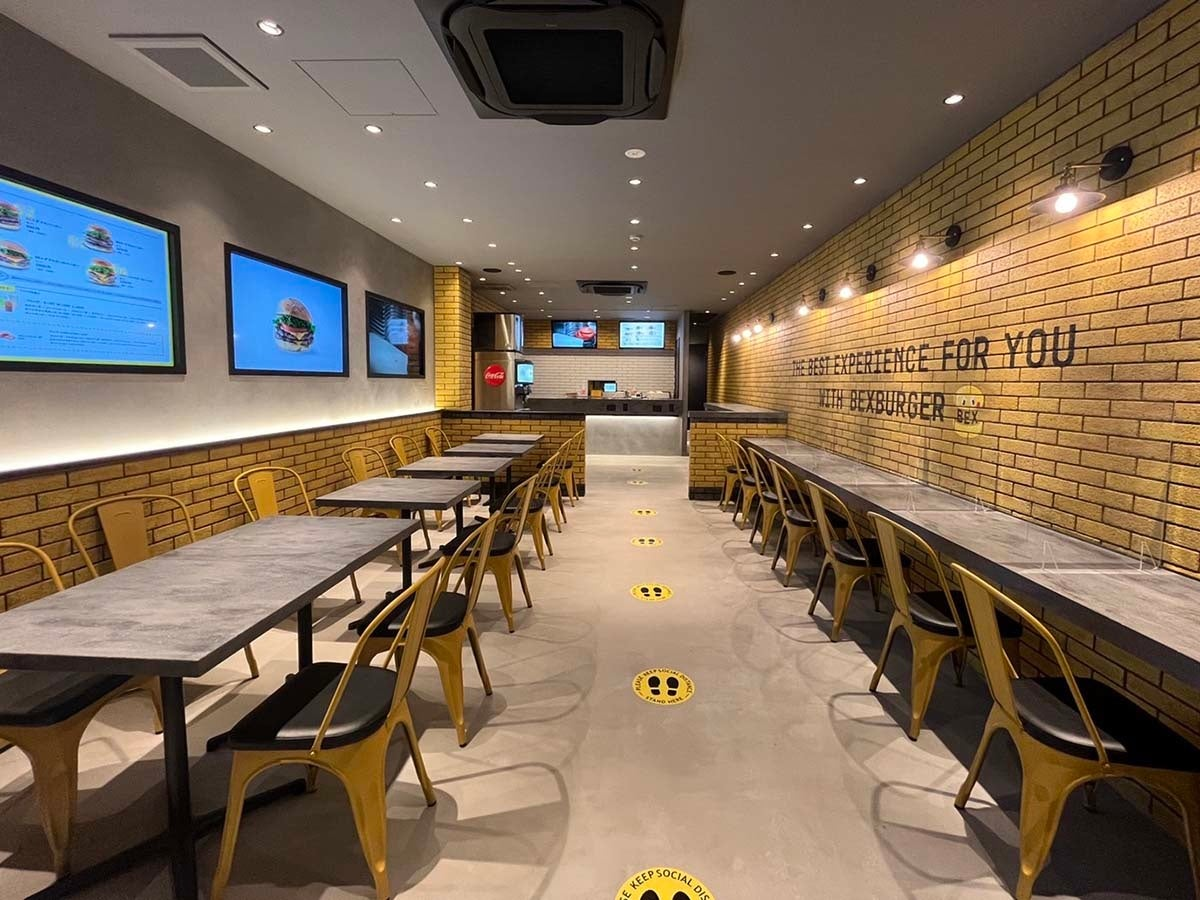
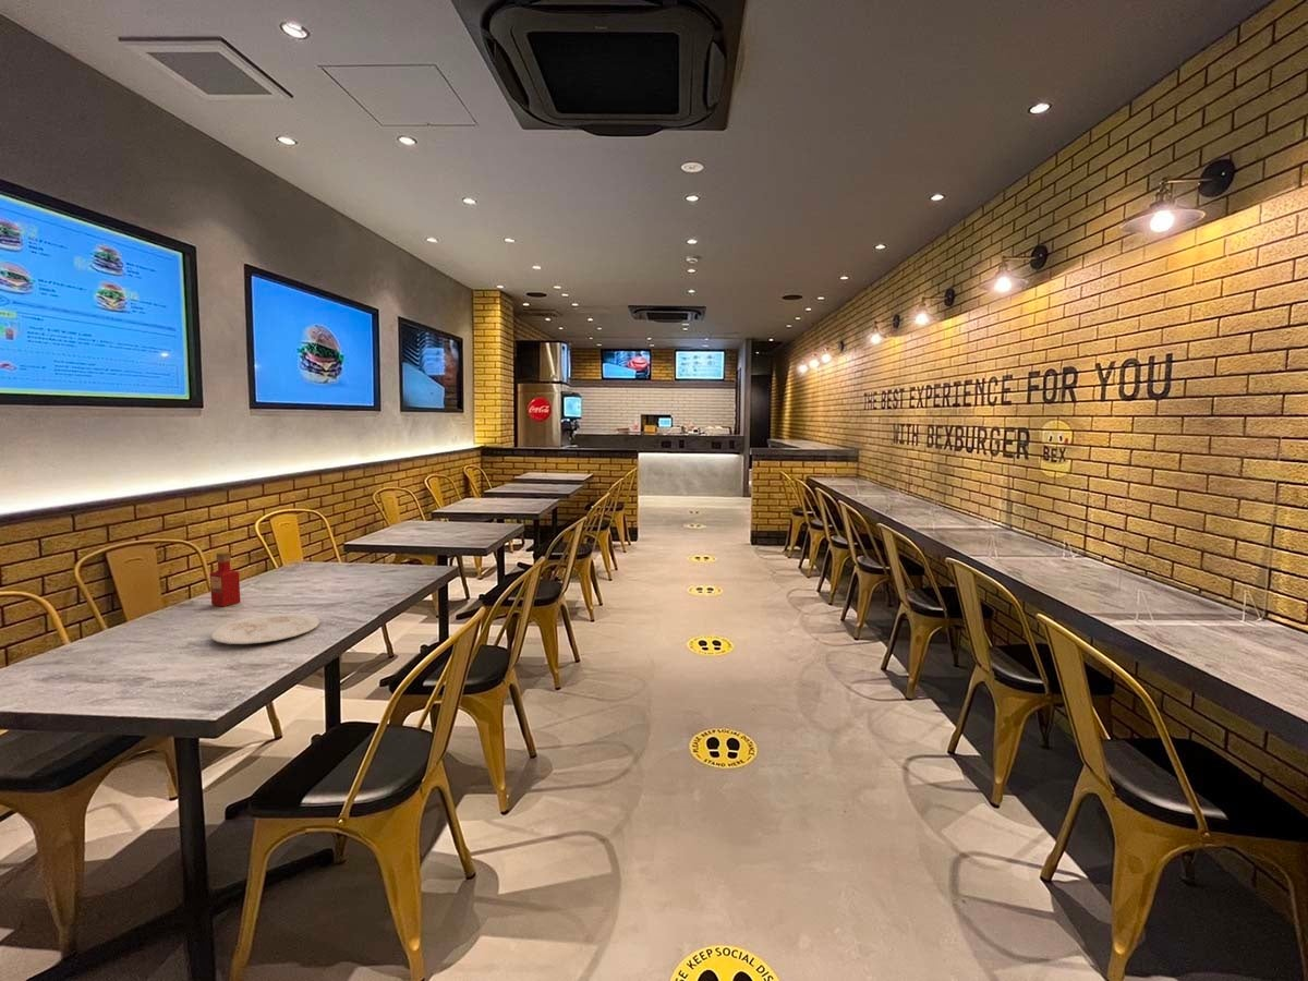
+ plate (267, 628)
+ tabasco sauce (225, 578)
